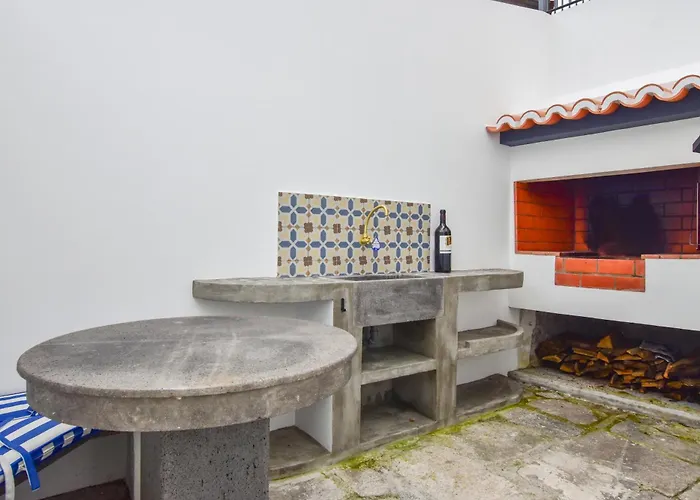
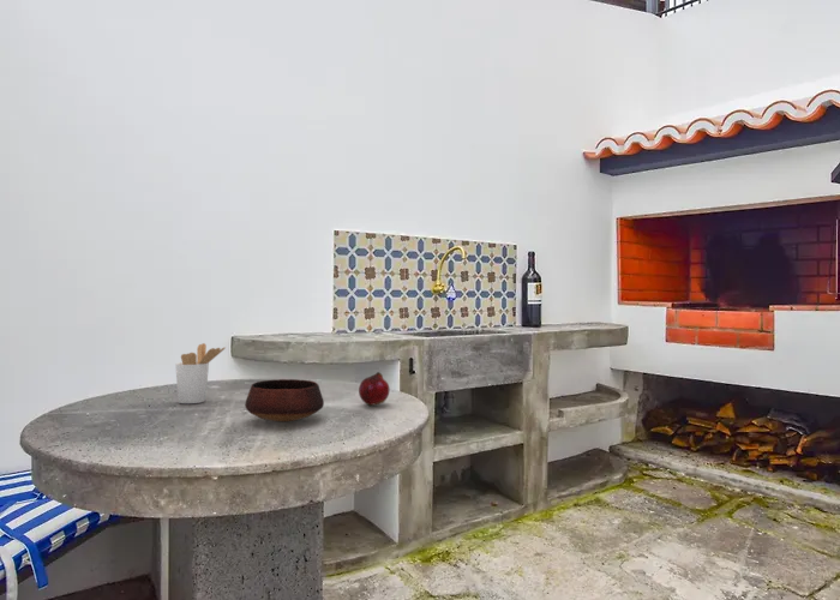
+ fruit (373, 389)
+ utensil holder (199, 372)
+ bowl (284, 401)
